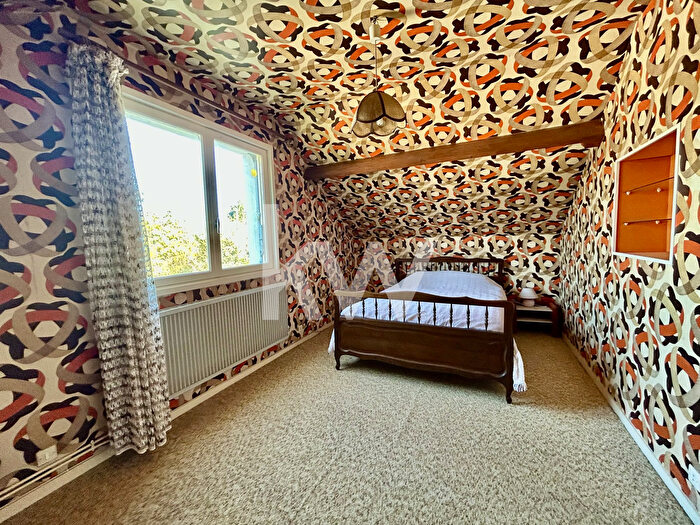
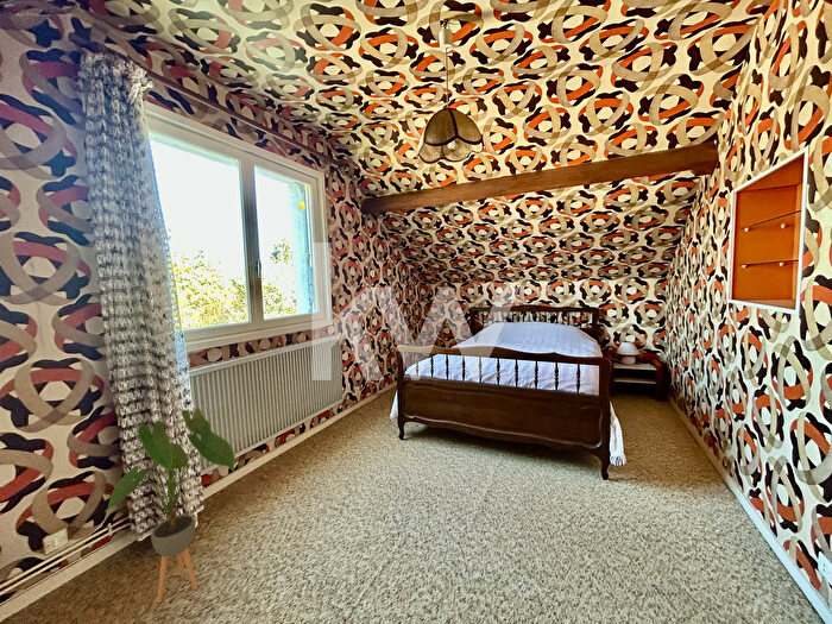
+ house plant (179, 500)
